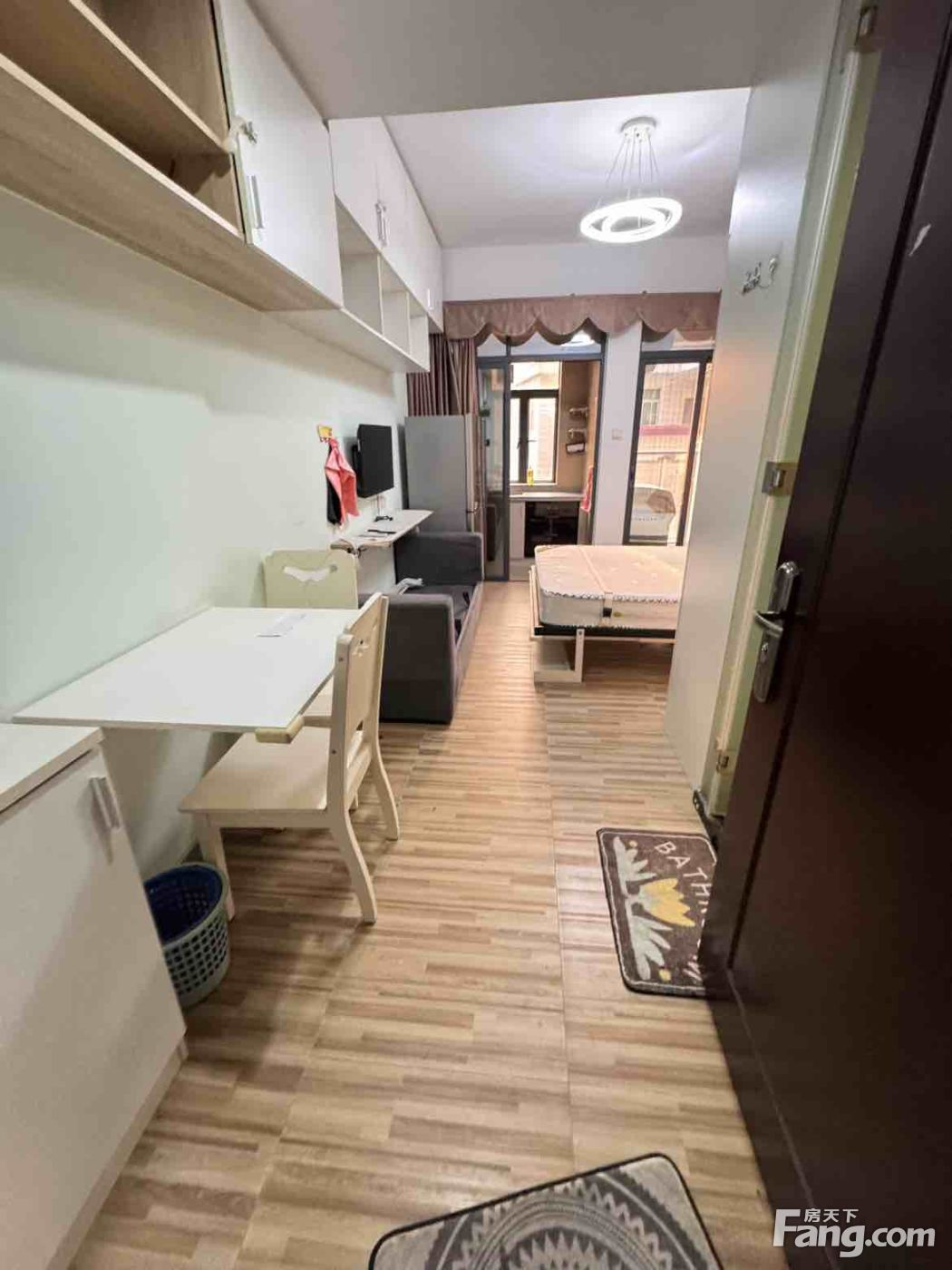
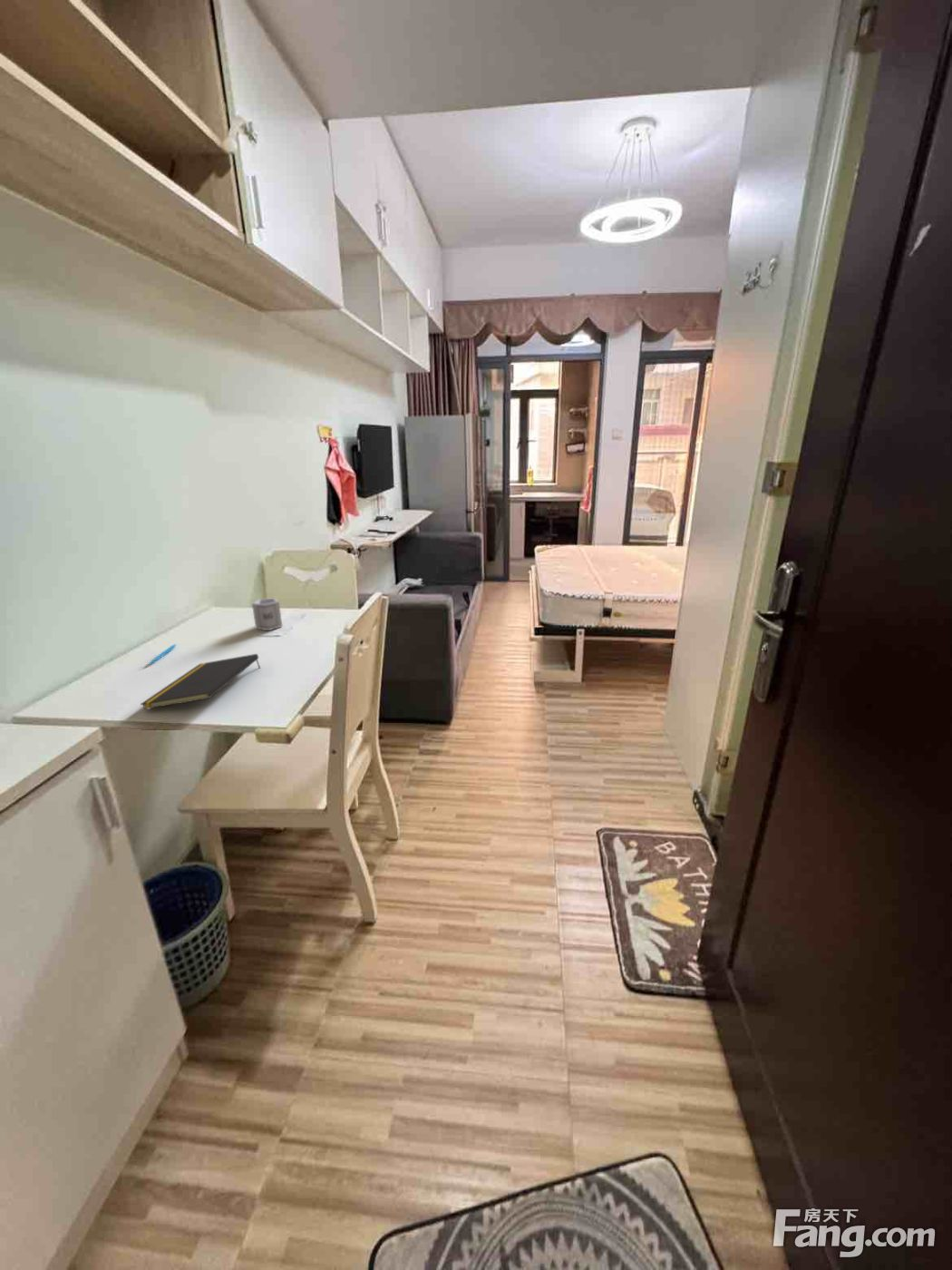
+ cup (267, 613)
+ pen (162, 653)
+ notepad (204, 679)
